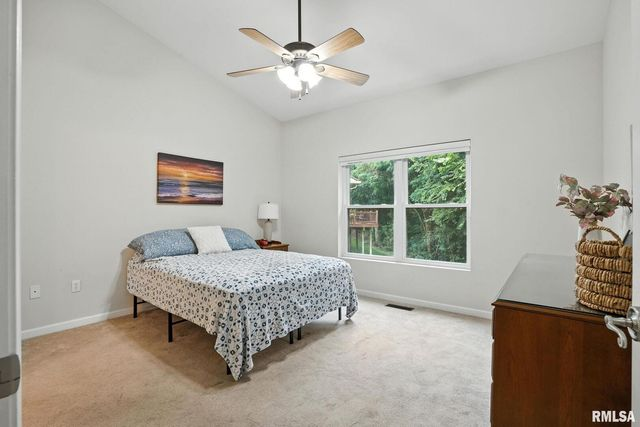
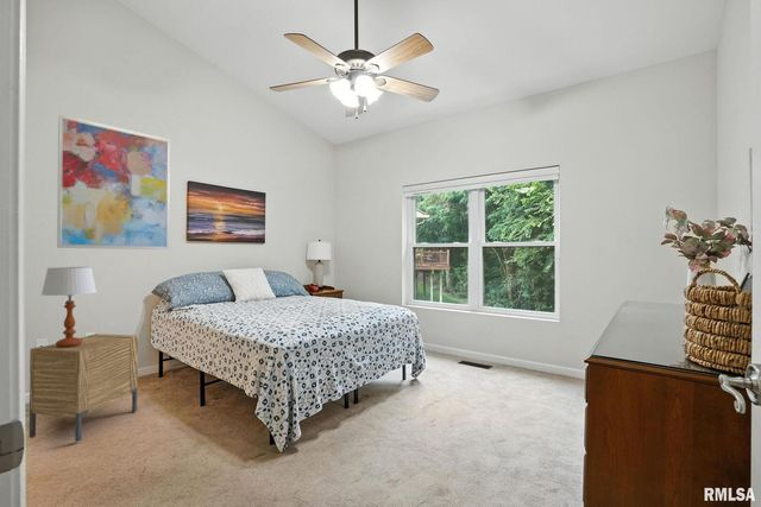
+ table lamp (69, 305)
+ nightstand (87, 382)
+ wall art (118, 188)
